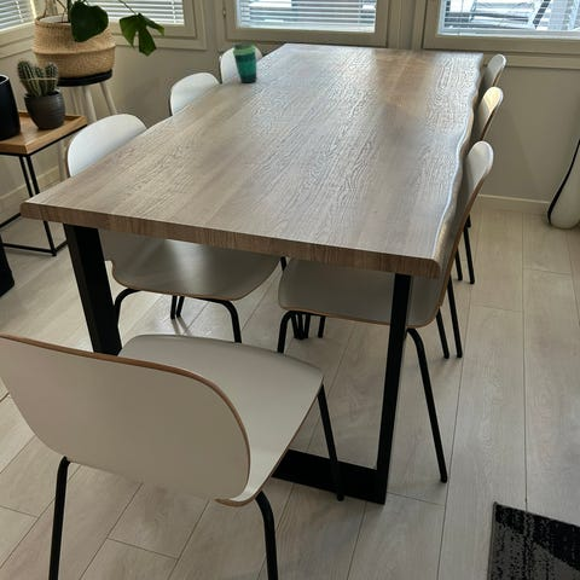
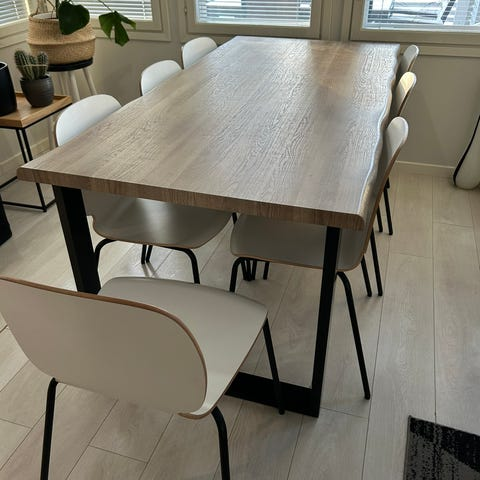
- cup (244, 63)
